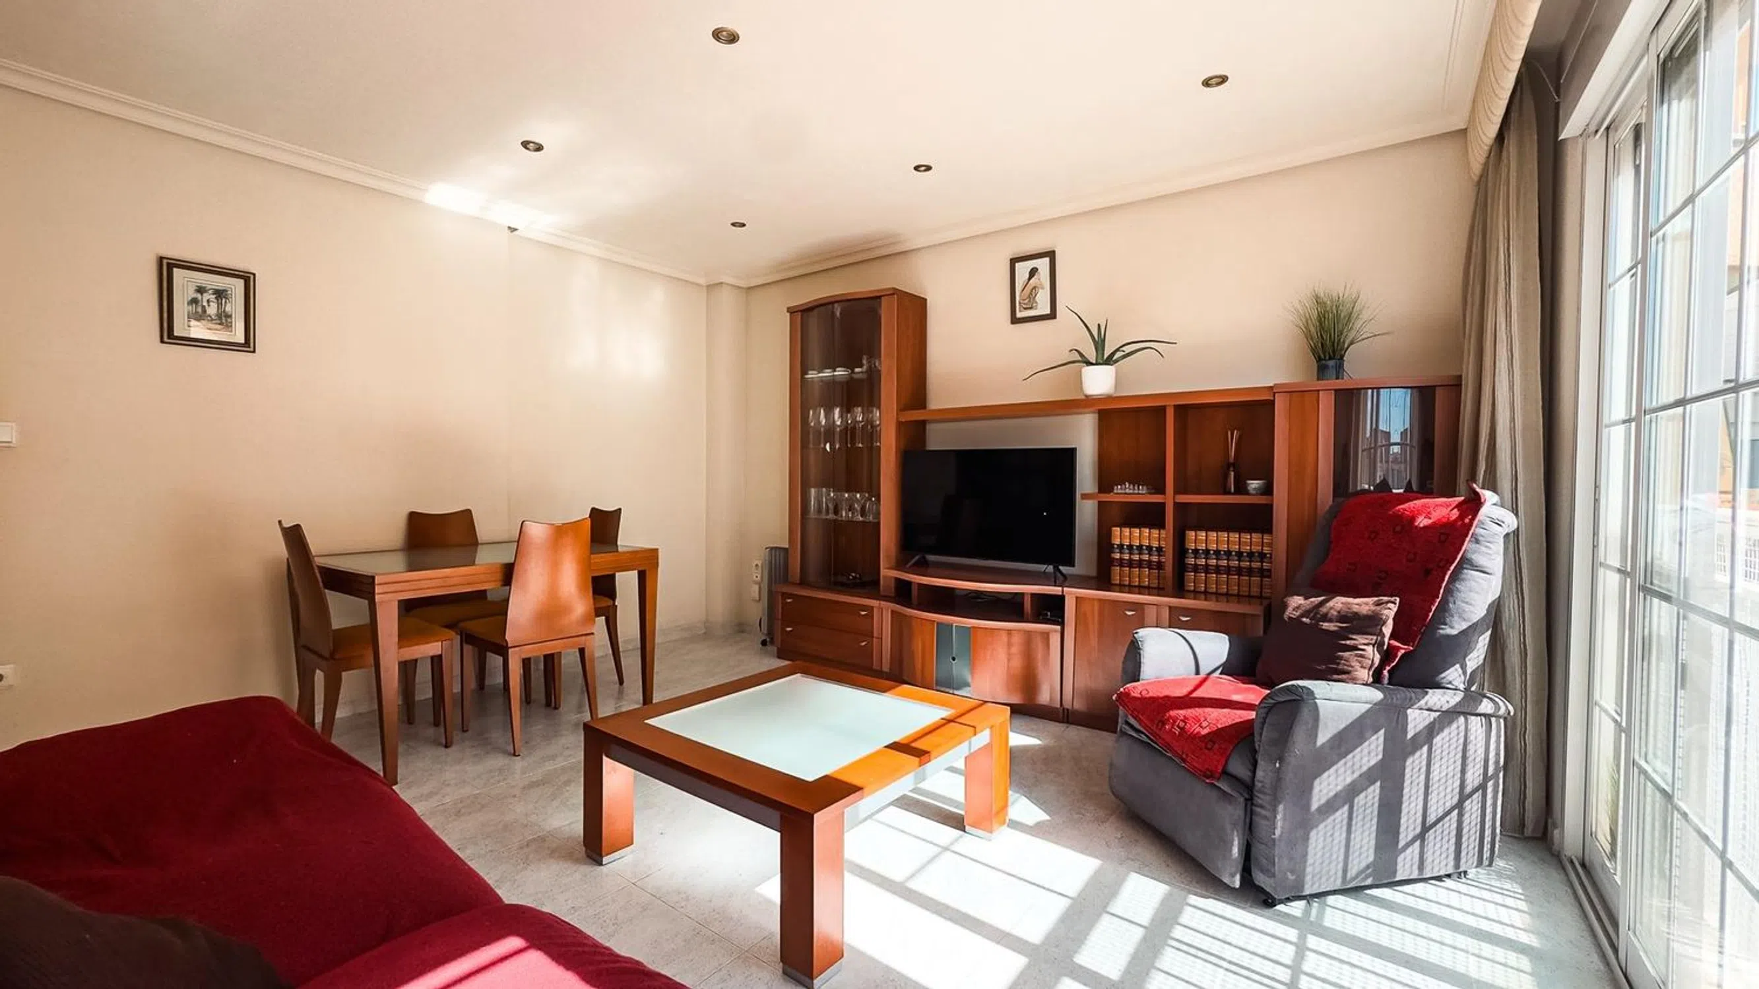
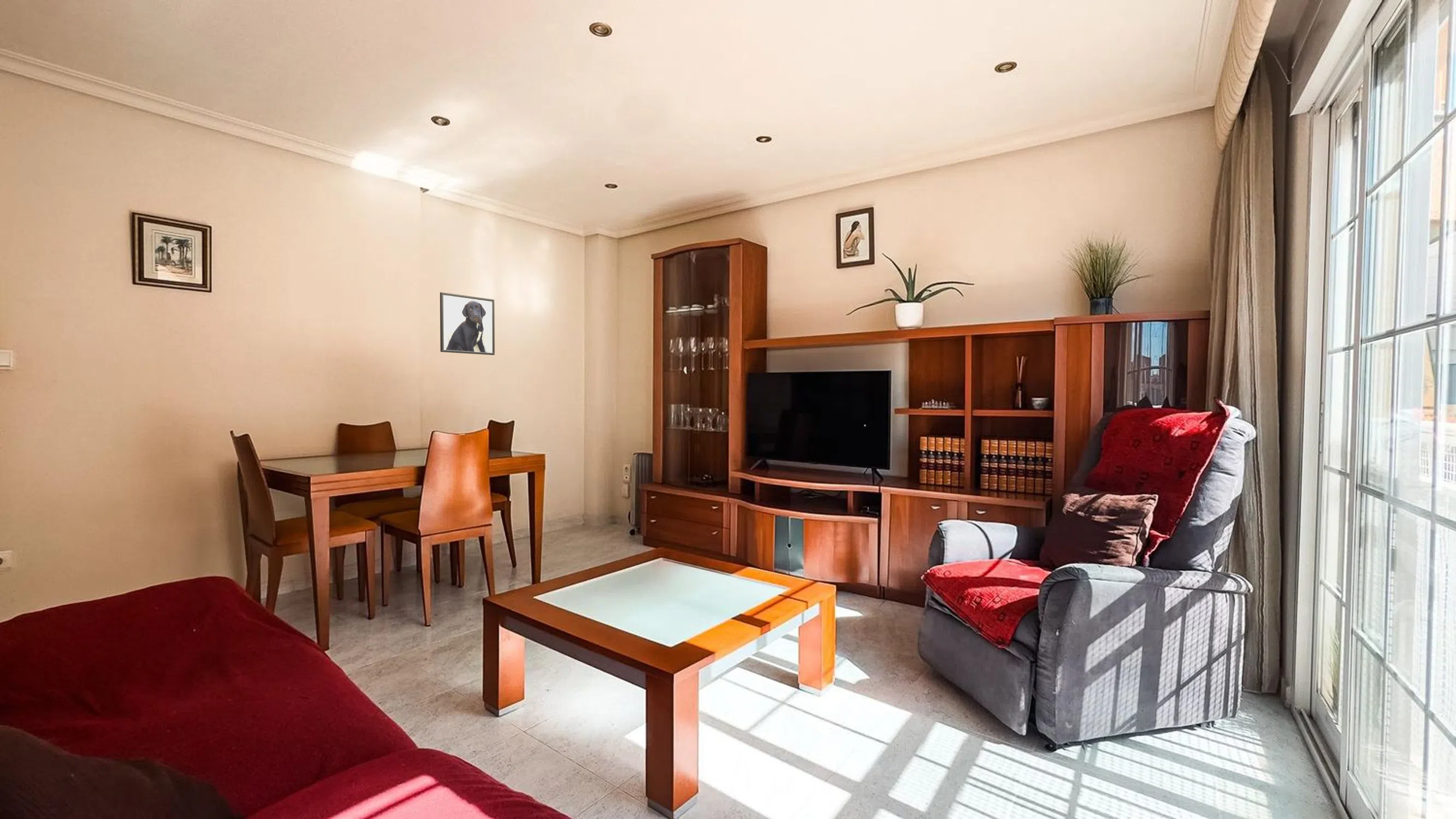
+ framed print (468, 324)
